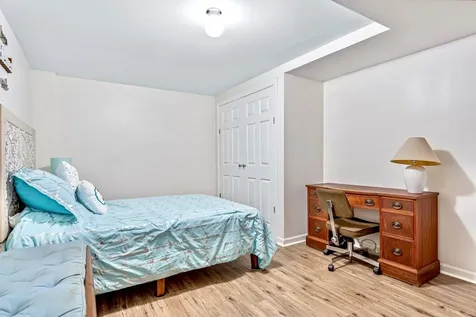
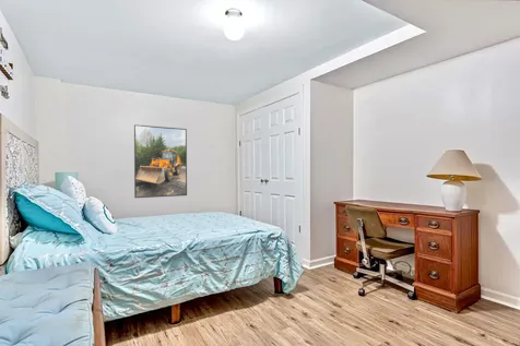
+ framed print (162, 162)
